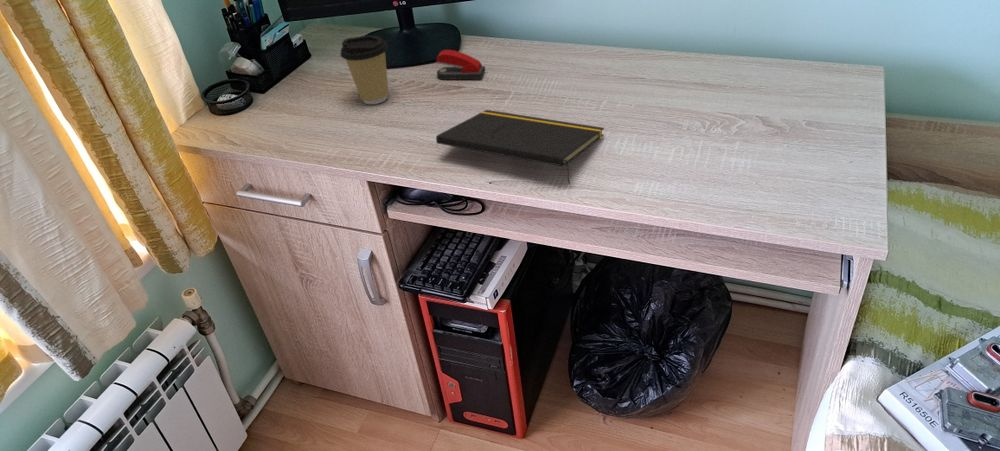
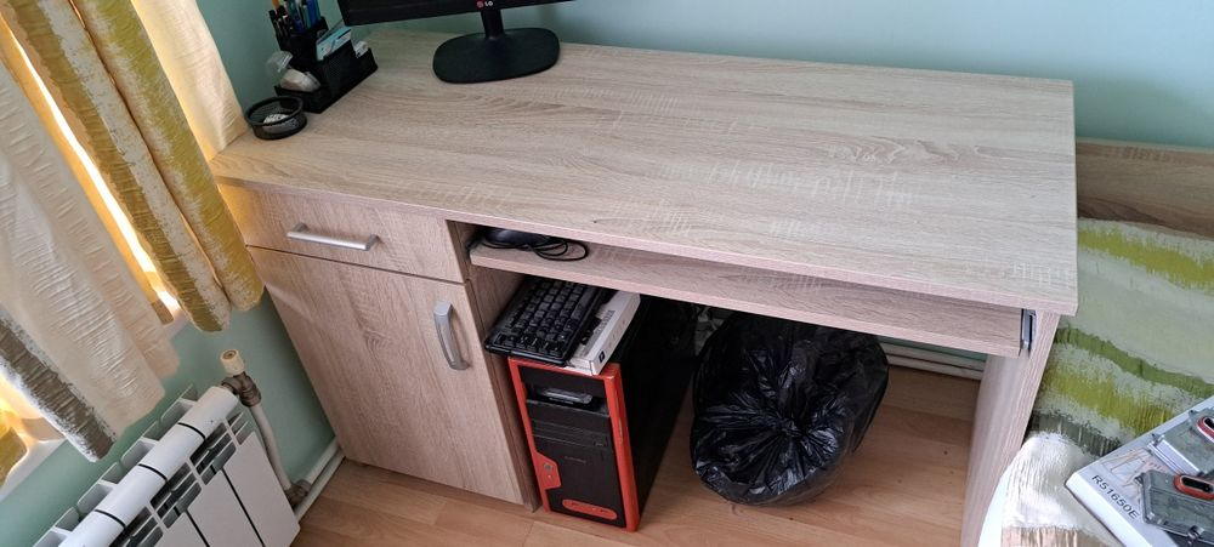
- coffee cup (368, 70)
- notepad (521, 135)
- stapler (458, 63)
